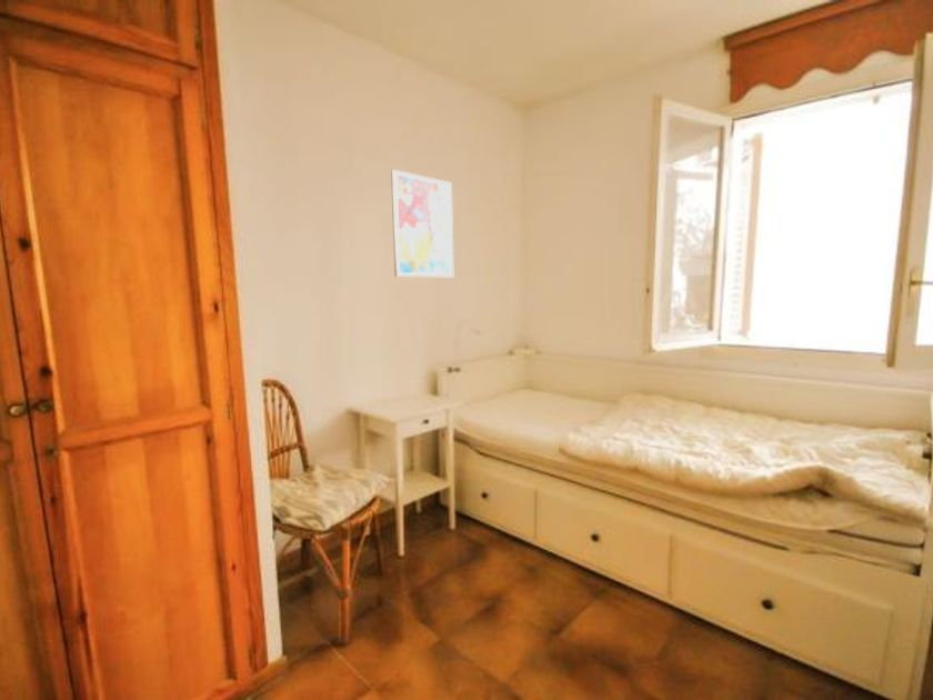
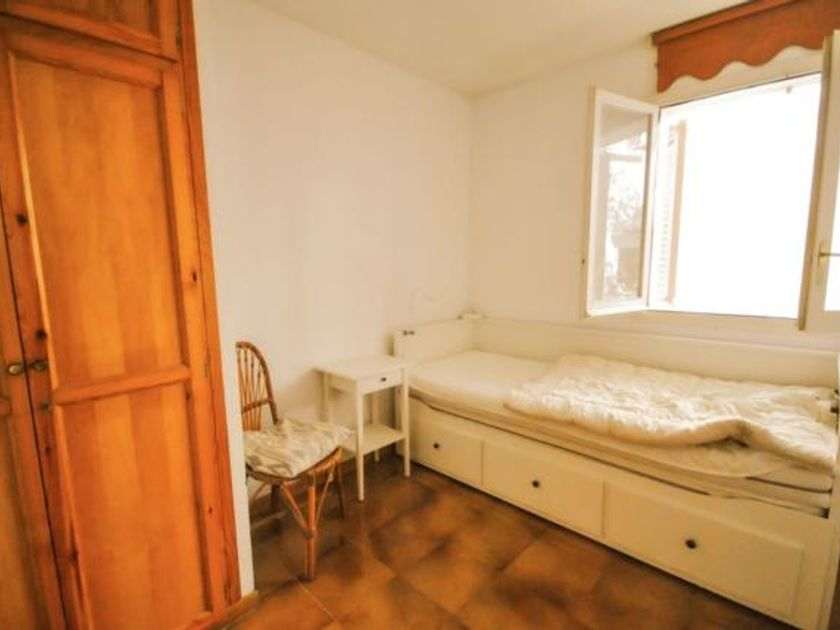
- wall art (424, 227)
